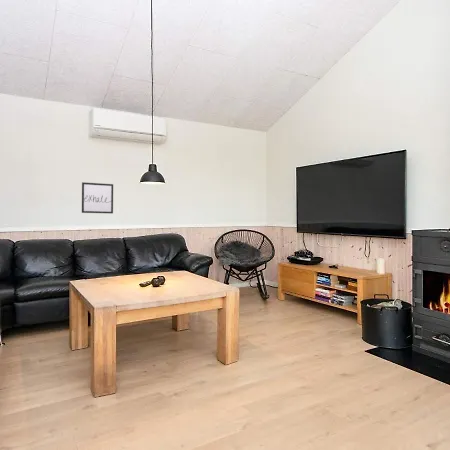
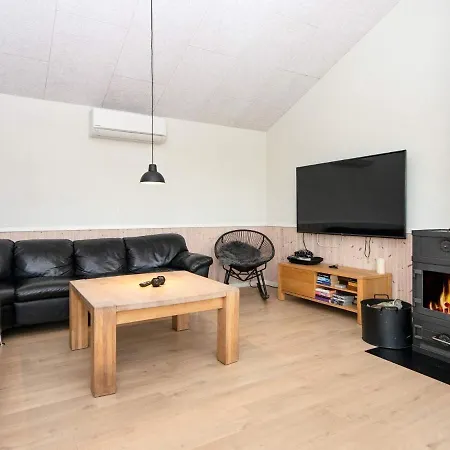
- wall art (97, 198)
